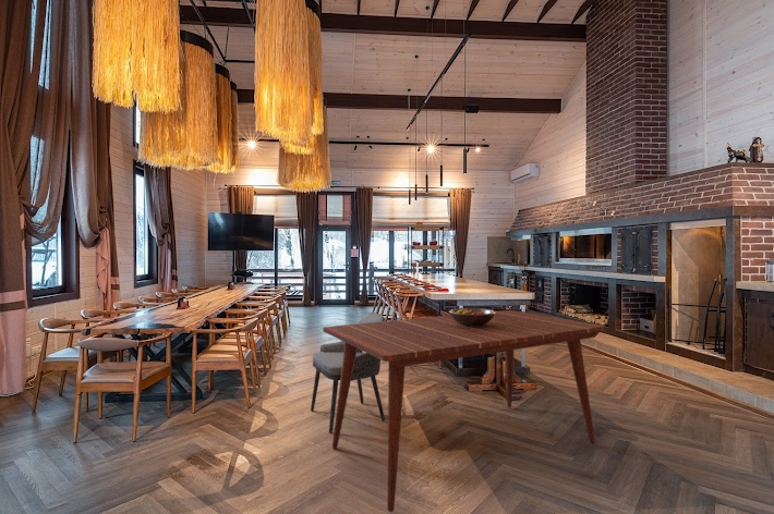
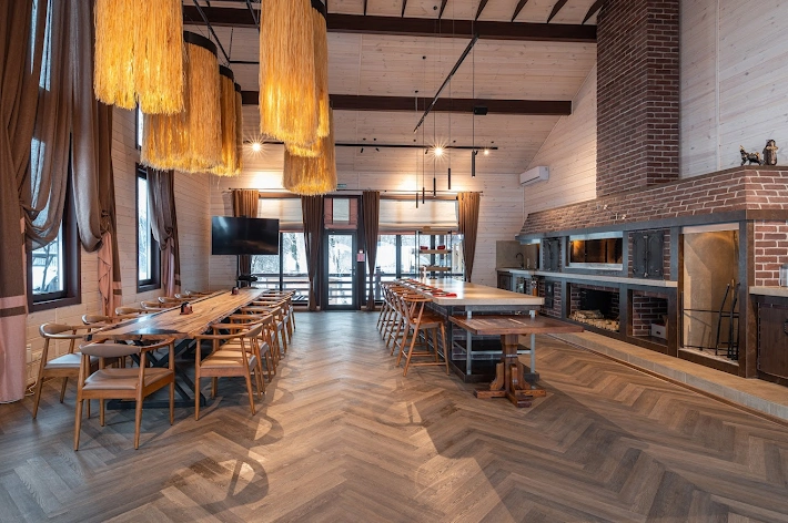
- fruit bowl (472, 315)
- dining chair (353, 366)
- dining table (460, 357)
